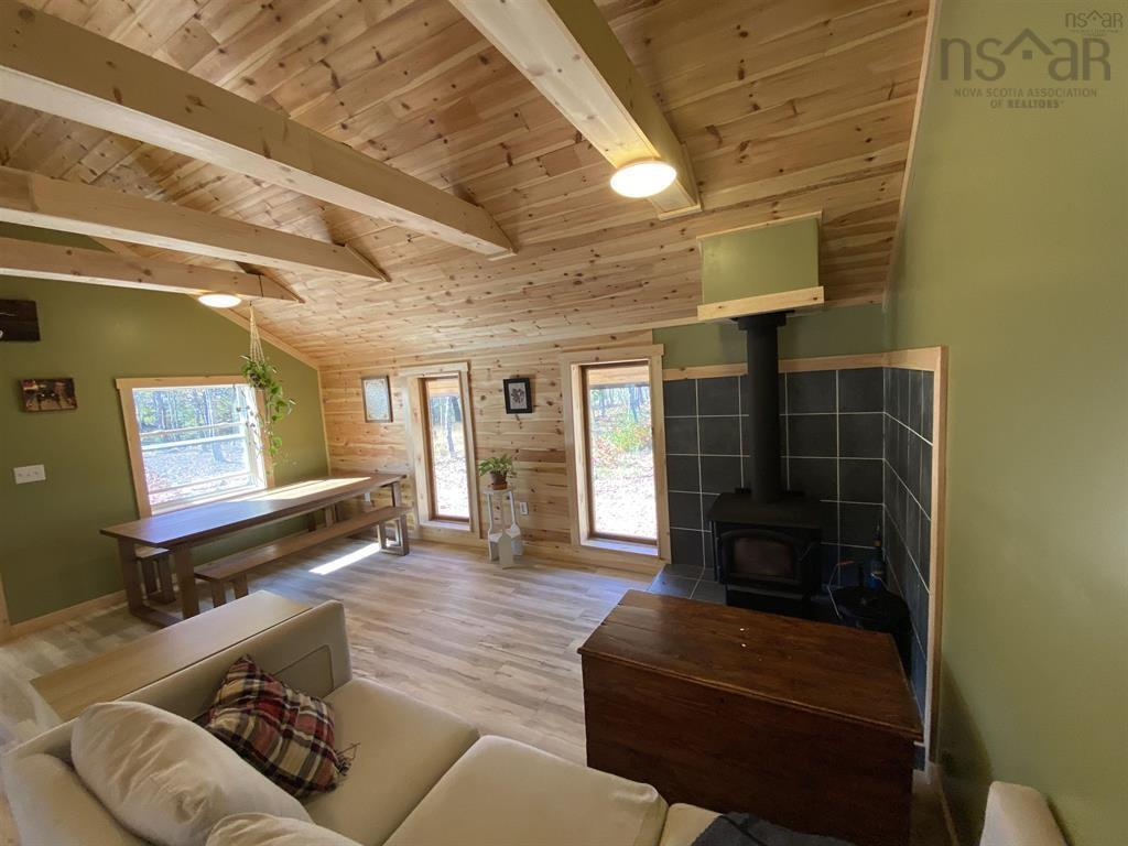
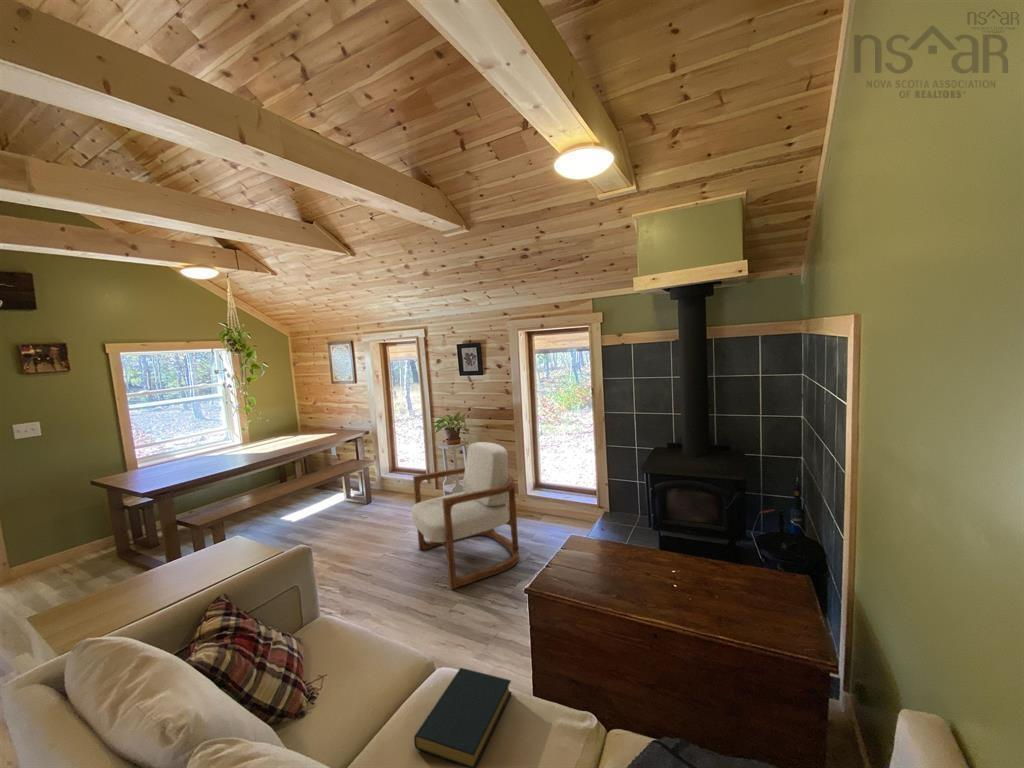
+ armchair (463, 503)
+ hardback book (466, 712)
